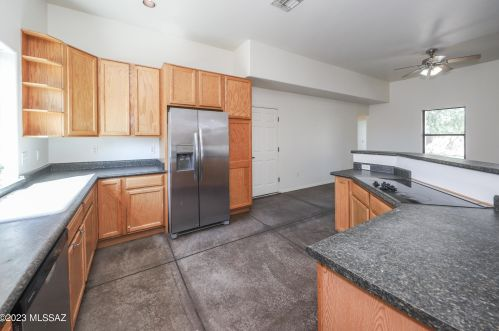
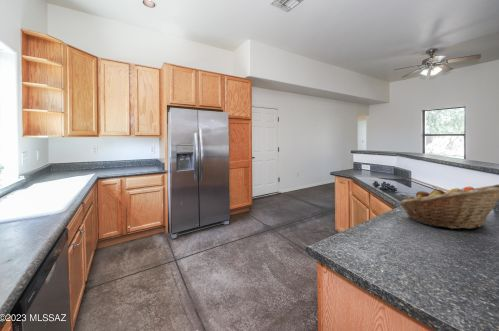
+ fruit basket (449, 202)
